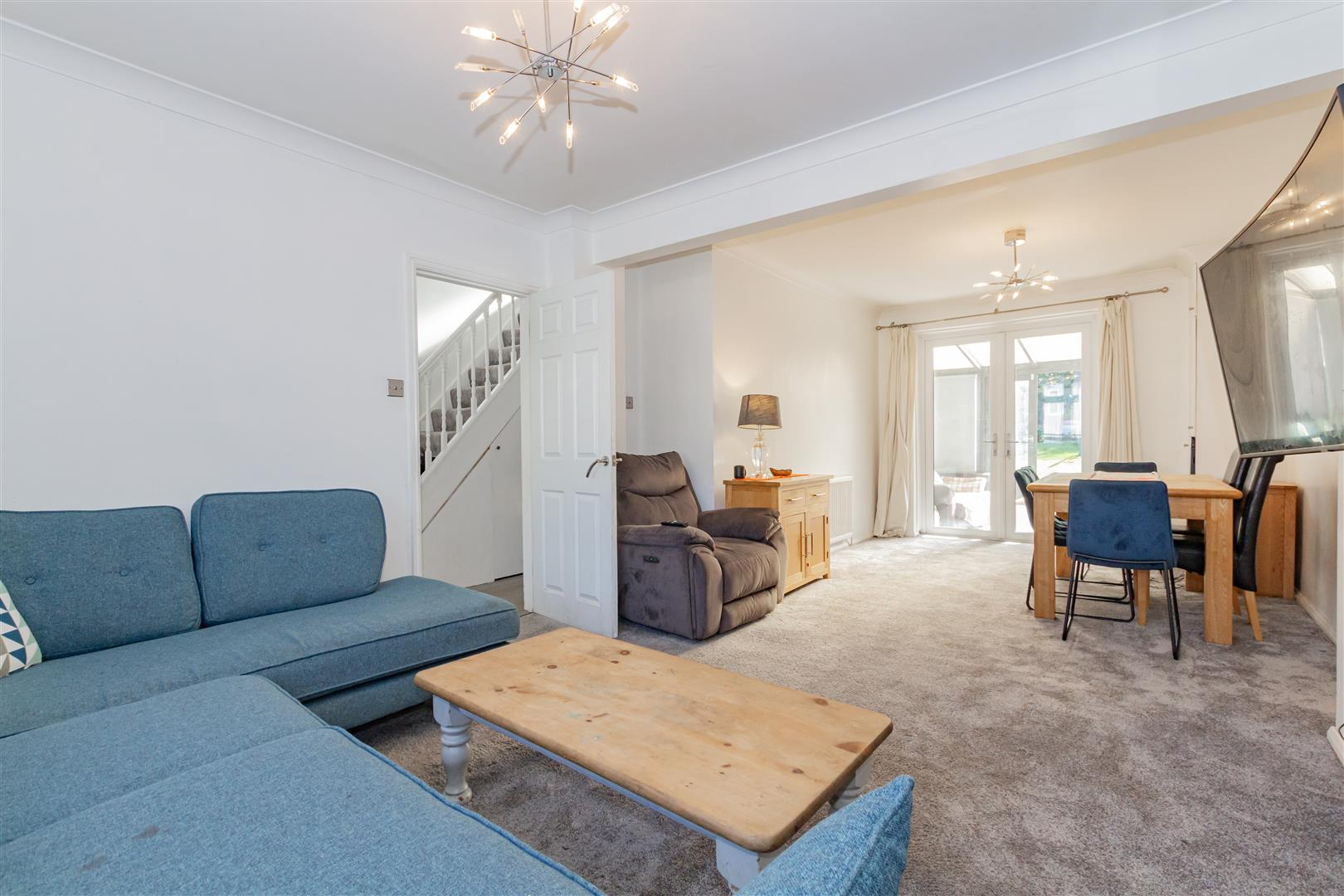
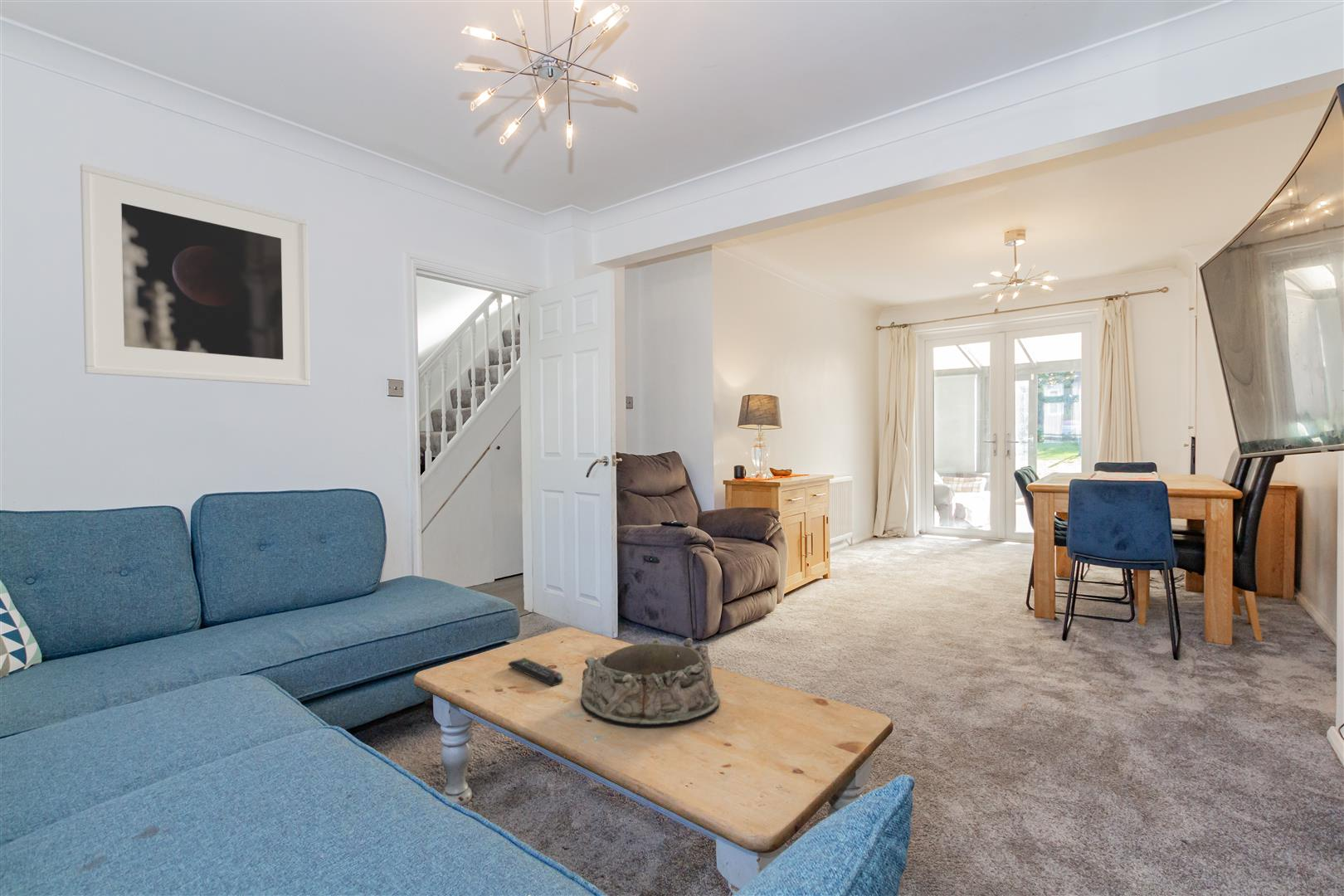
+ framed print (208, 288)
+ remote control (534, 670)
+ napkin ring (651, 677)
